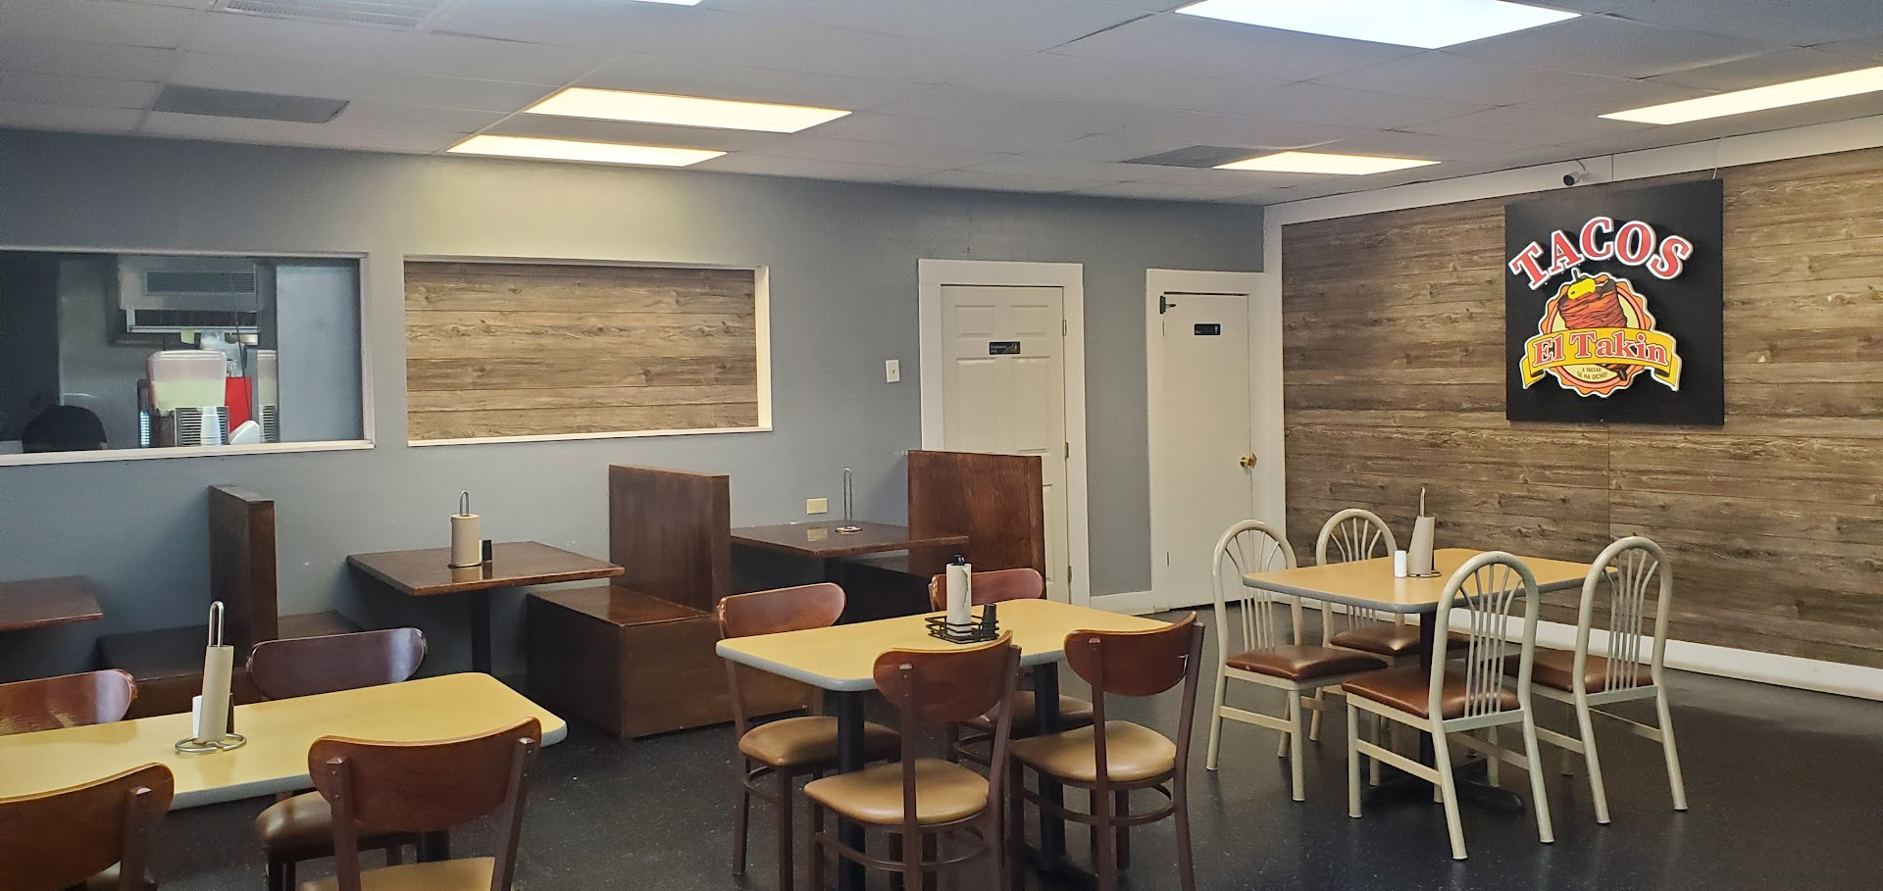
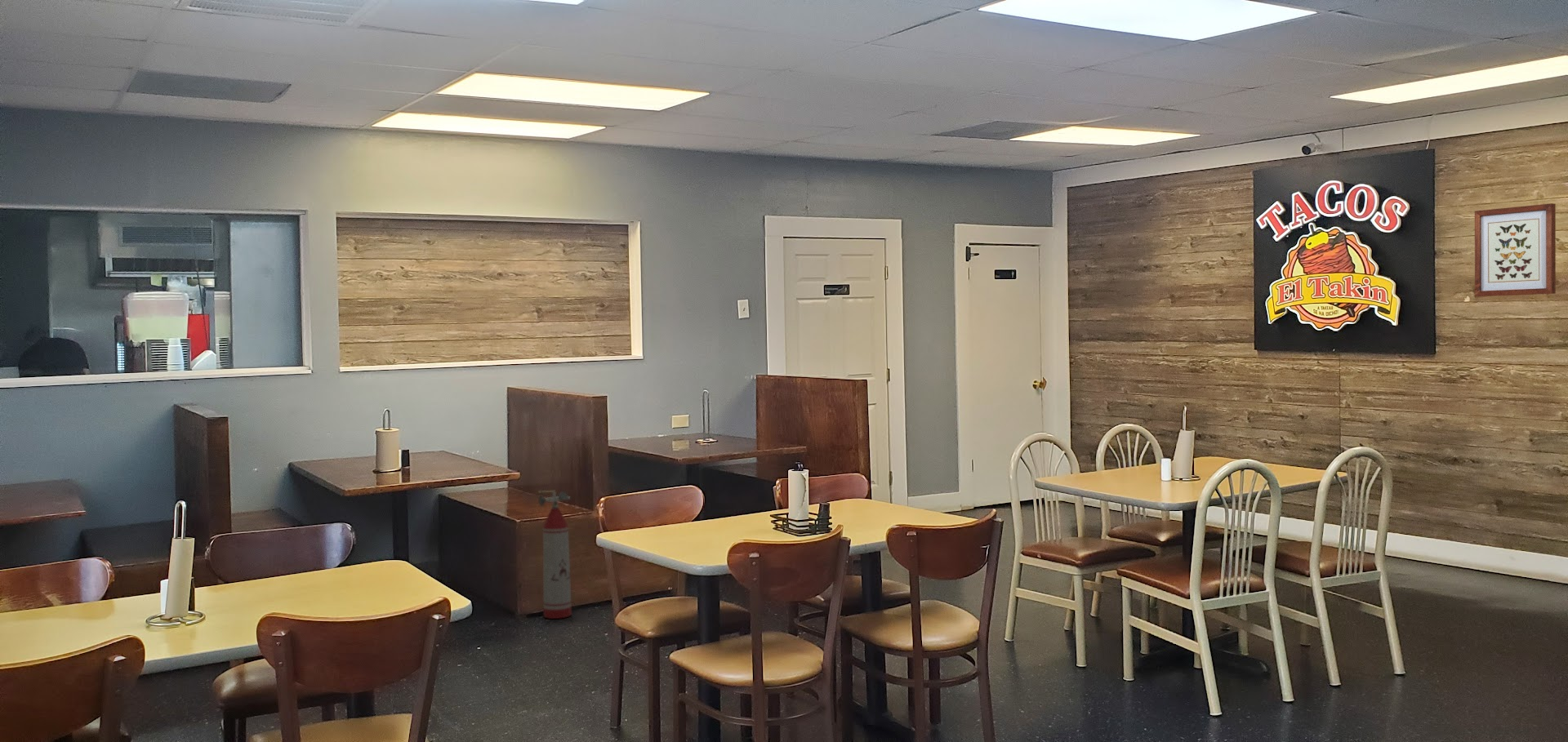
+ wall art (1514, 251)
+ fire extinguisher (556, 553)
